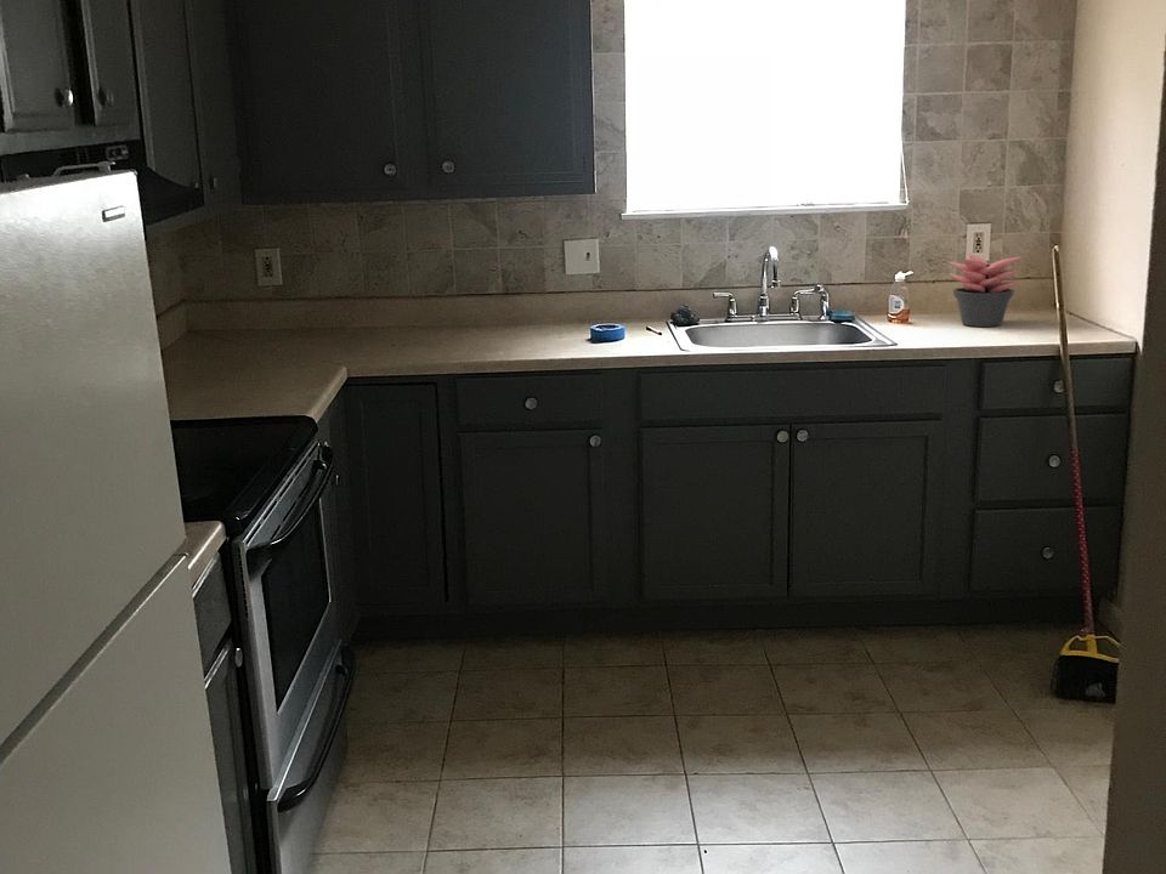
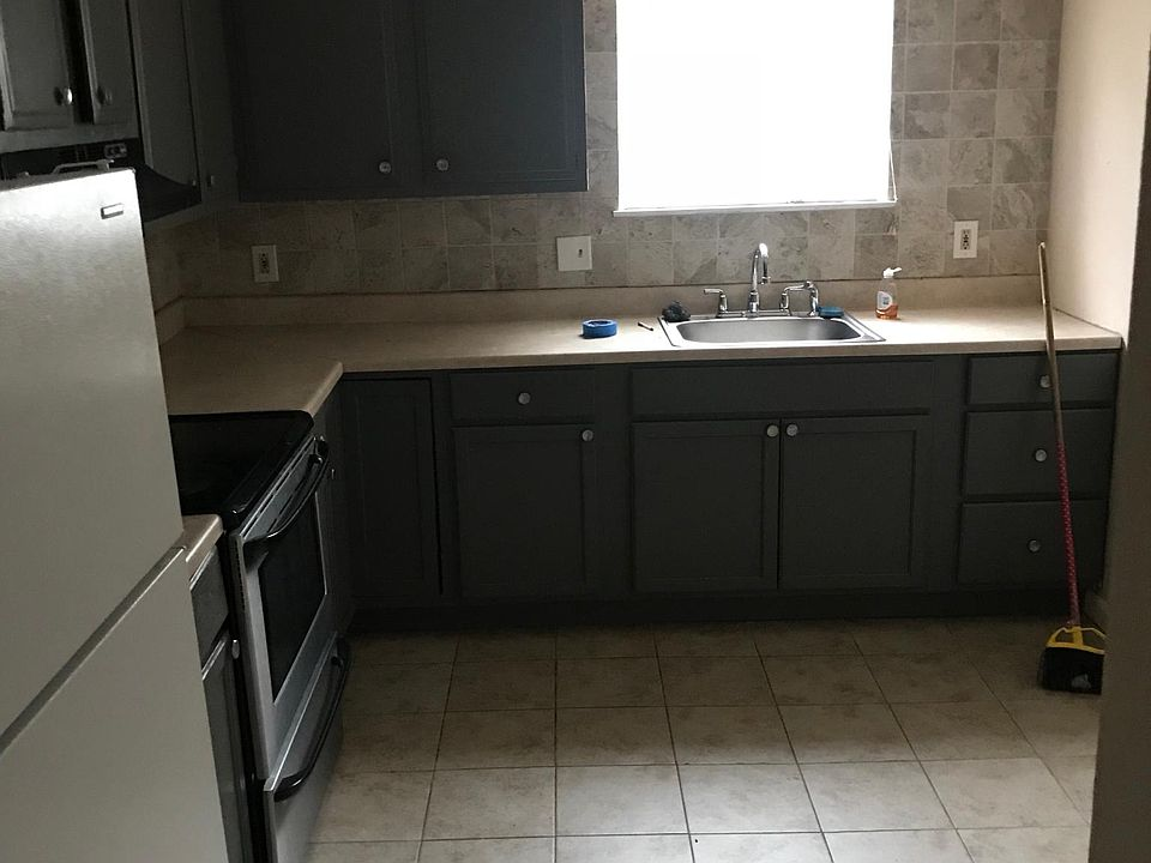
- succulent plant (983, 290)
